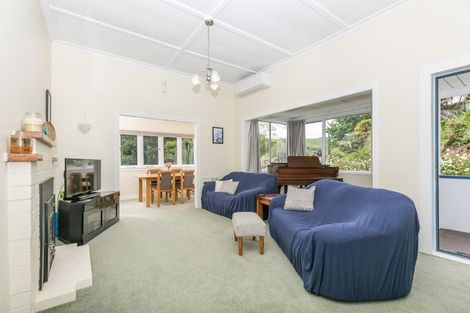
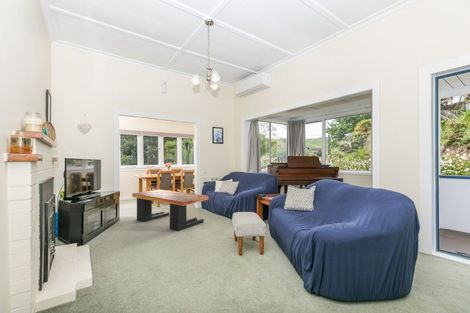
+ coffee table (170, 207)
